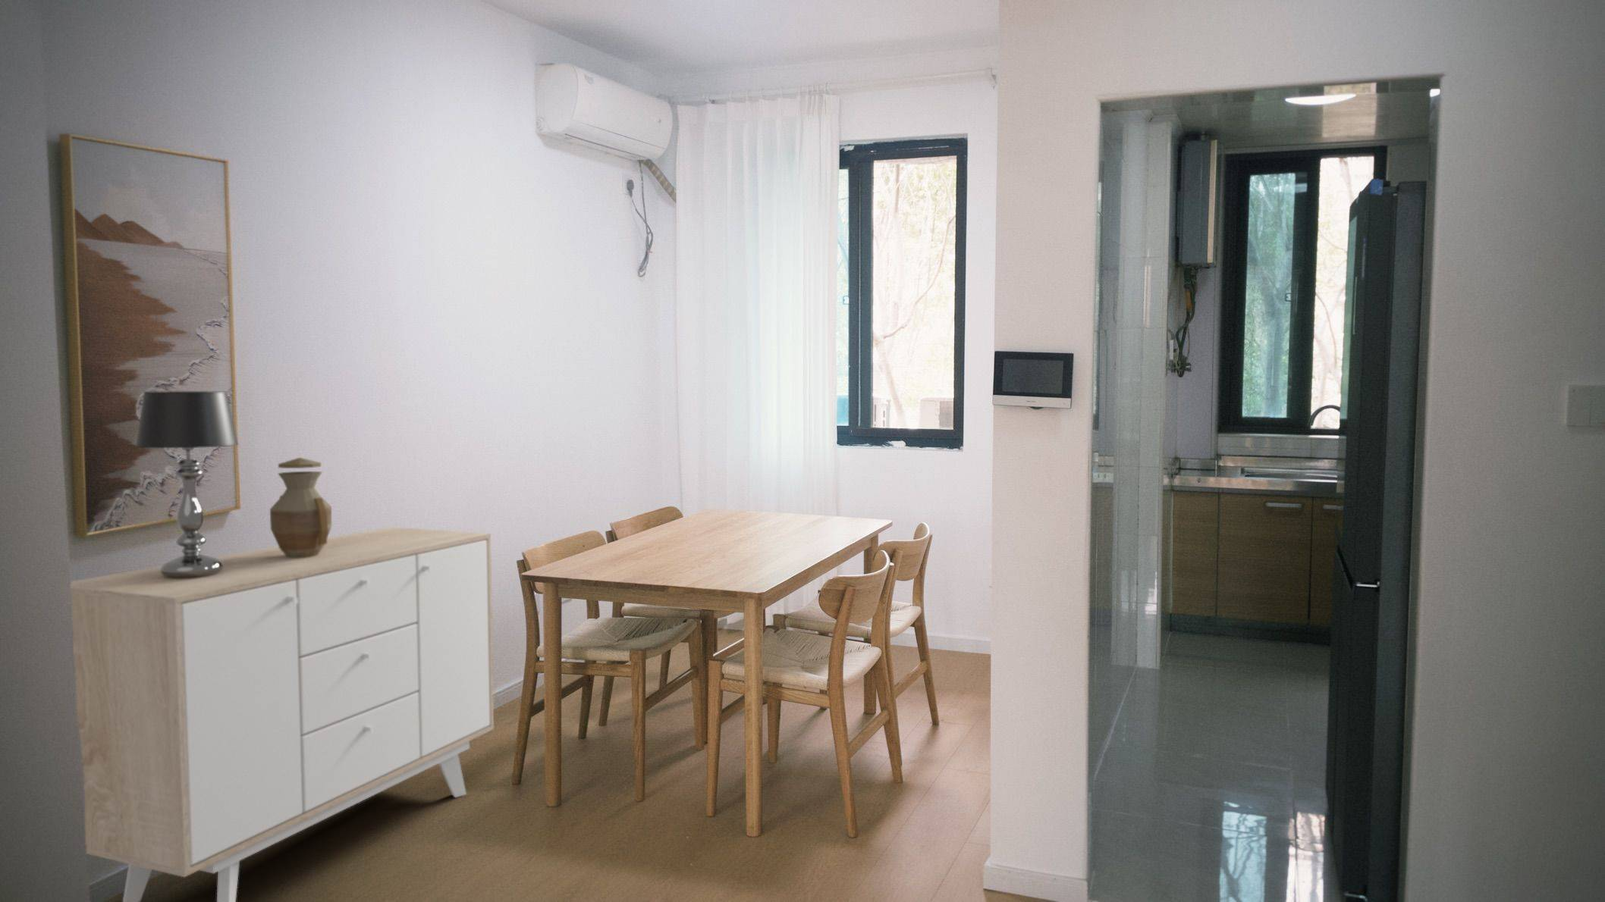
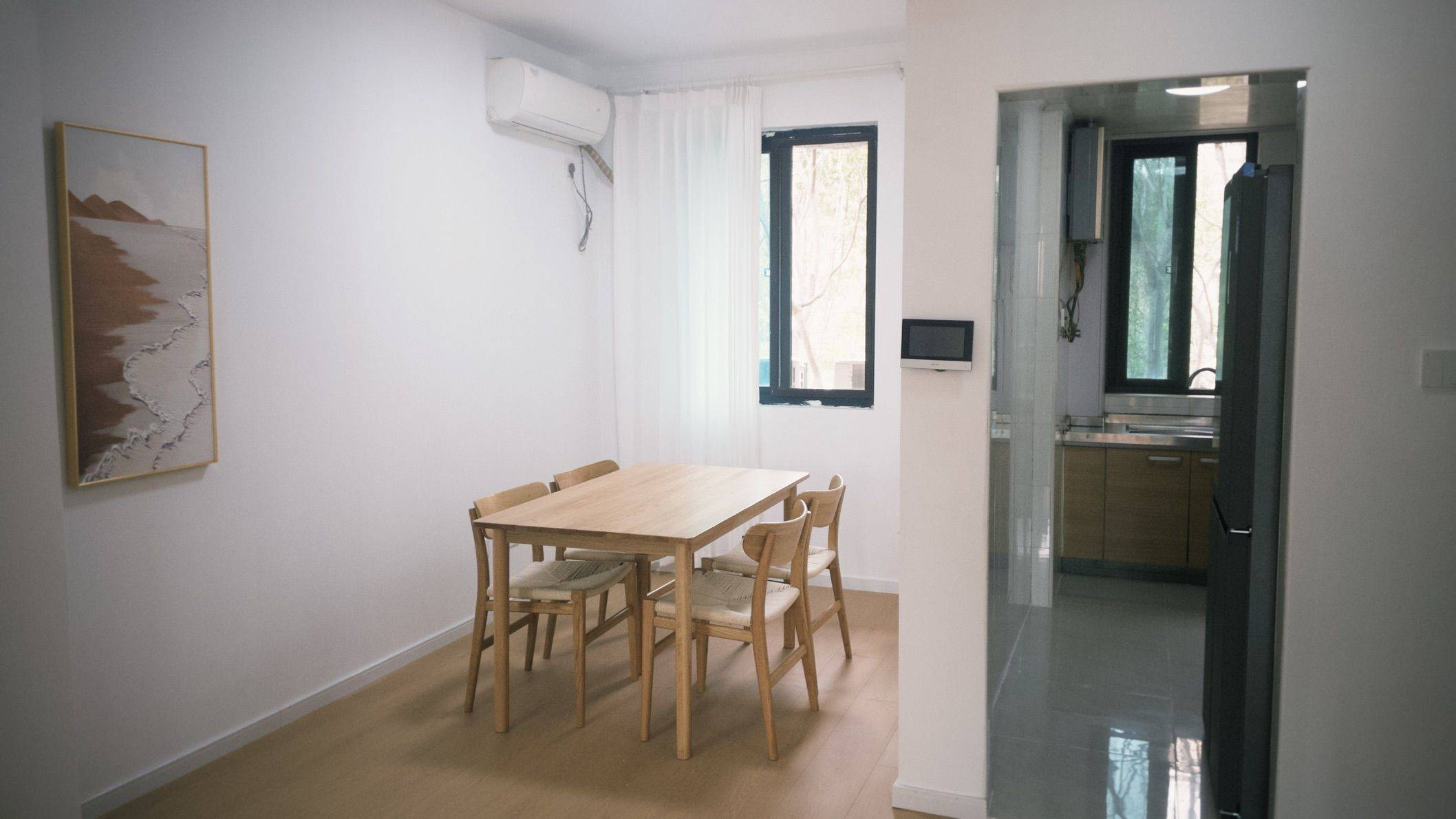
- vase (301, 506)
- sideboard (311, 700)
- table lamp (188, 482)
